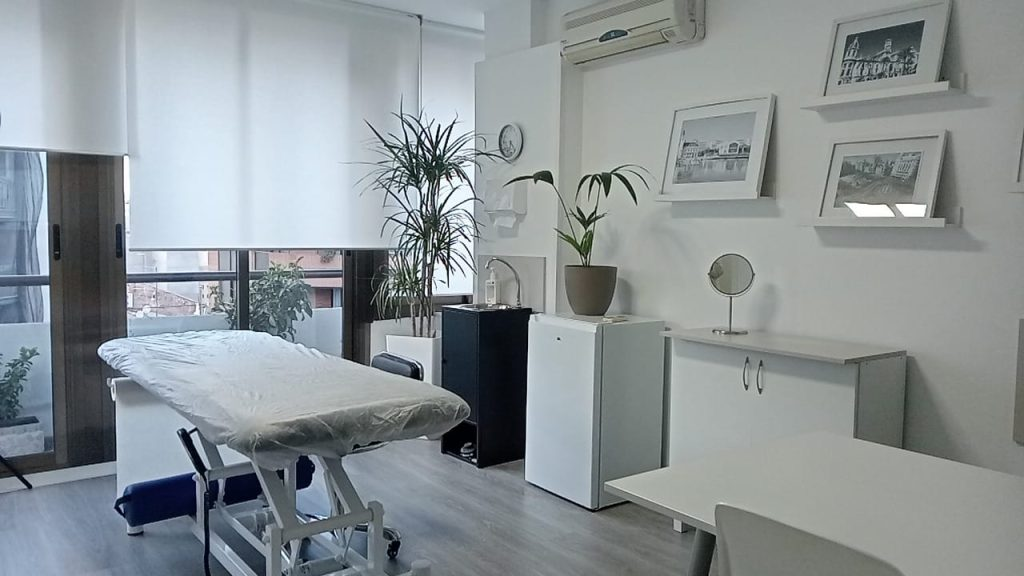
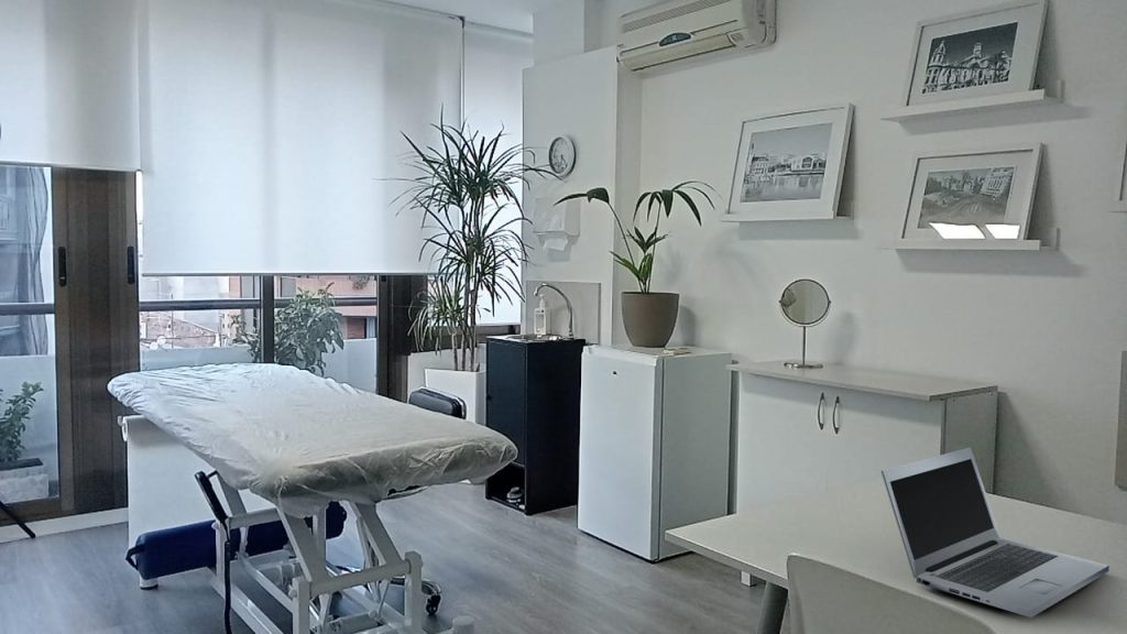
+ laptop (995, 522)
